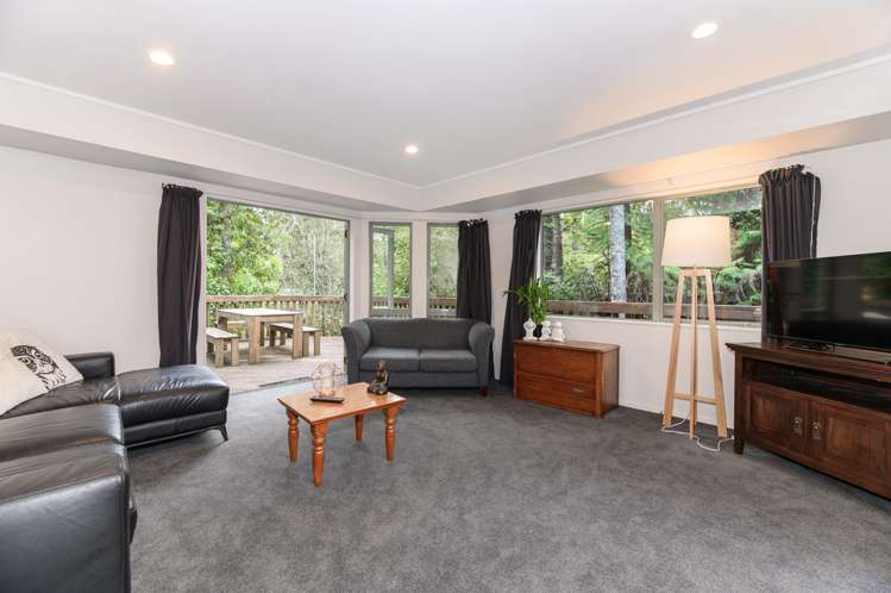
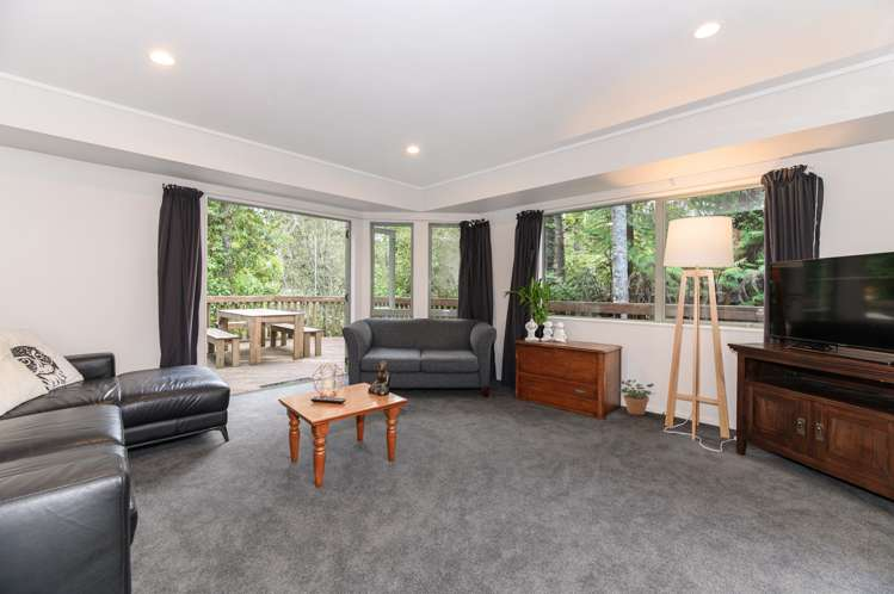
+ potted plant (639, 397)
